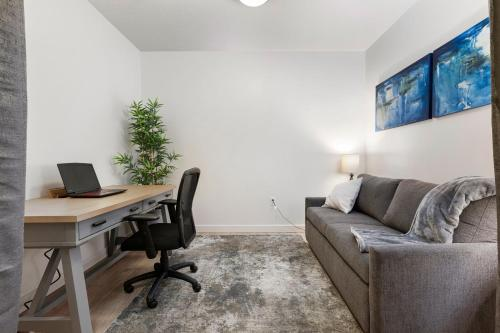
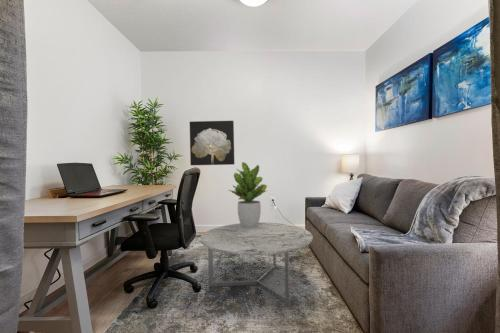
+ potted plant (250, 194)
+ wall art (212, 143)
+ coffee table (256, 254)
